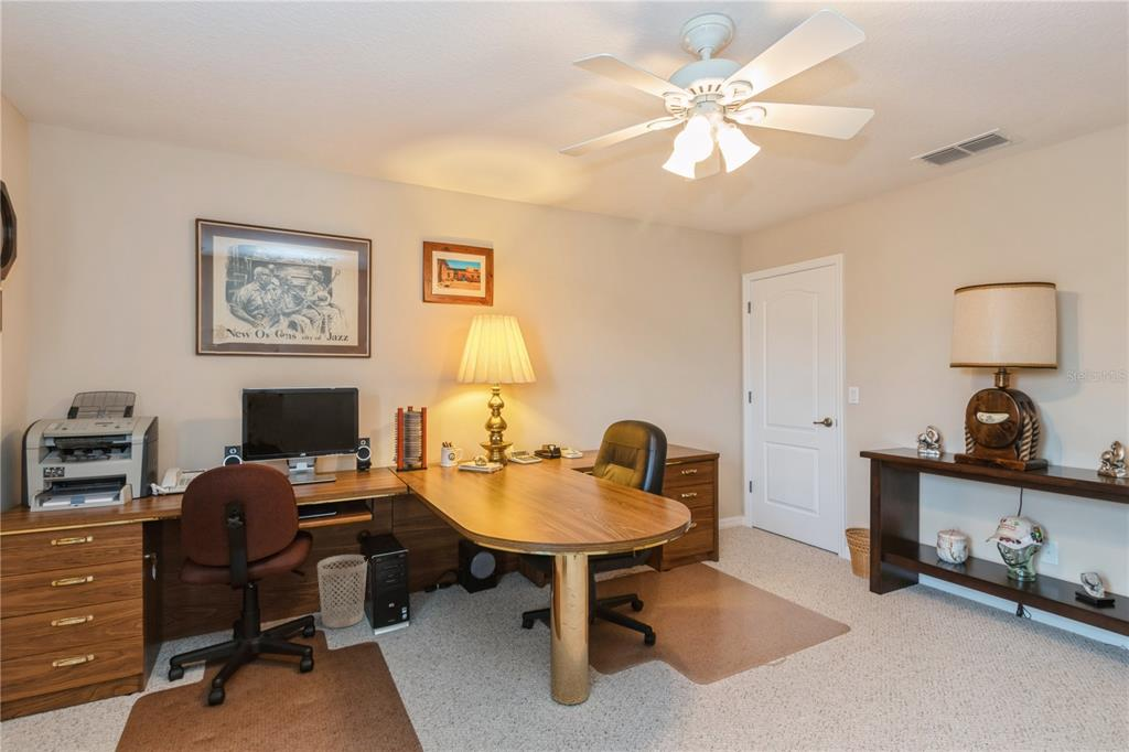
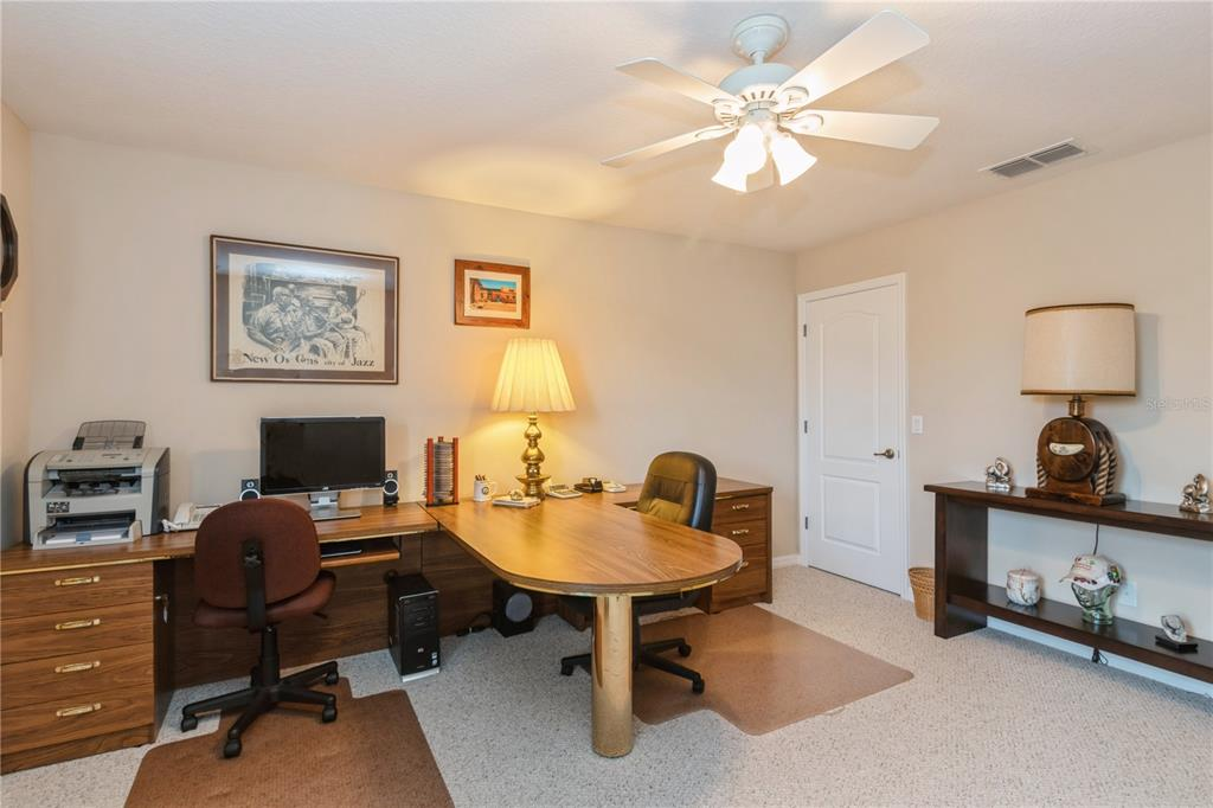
- wastebasket (342, 590)
